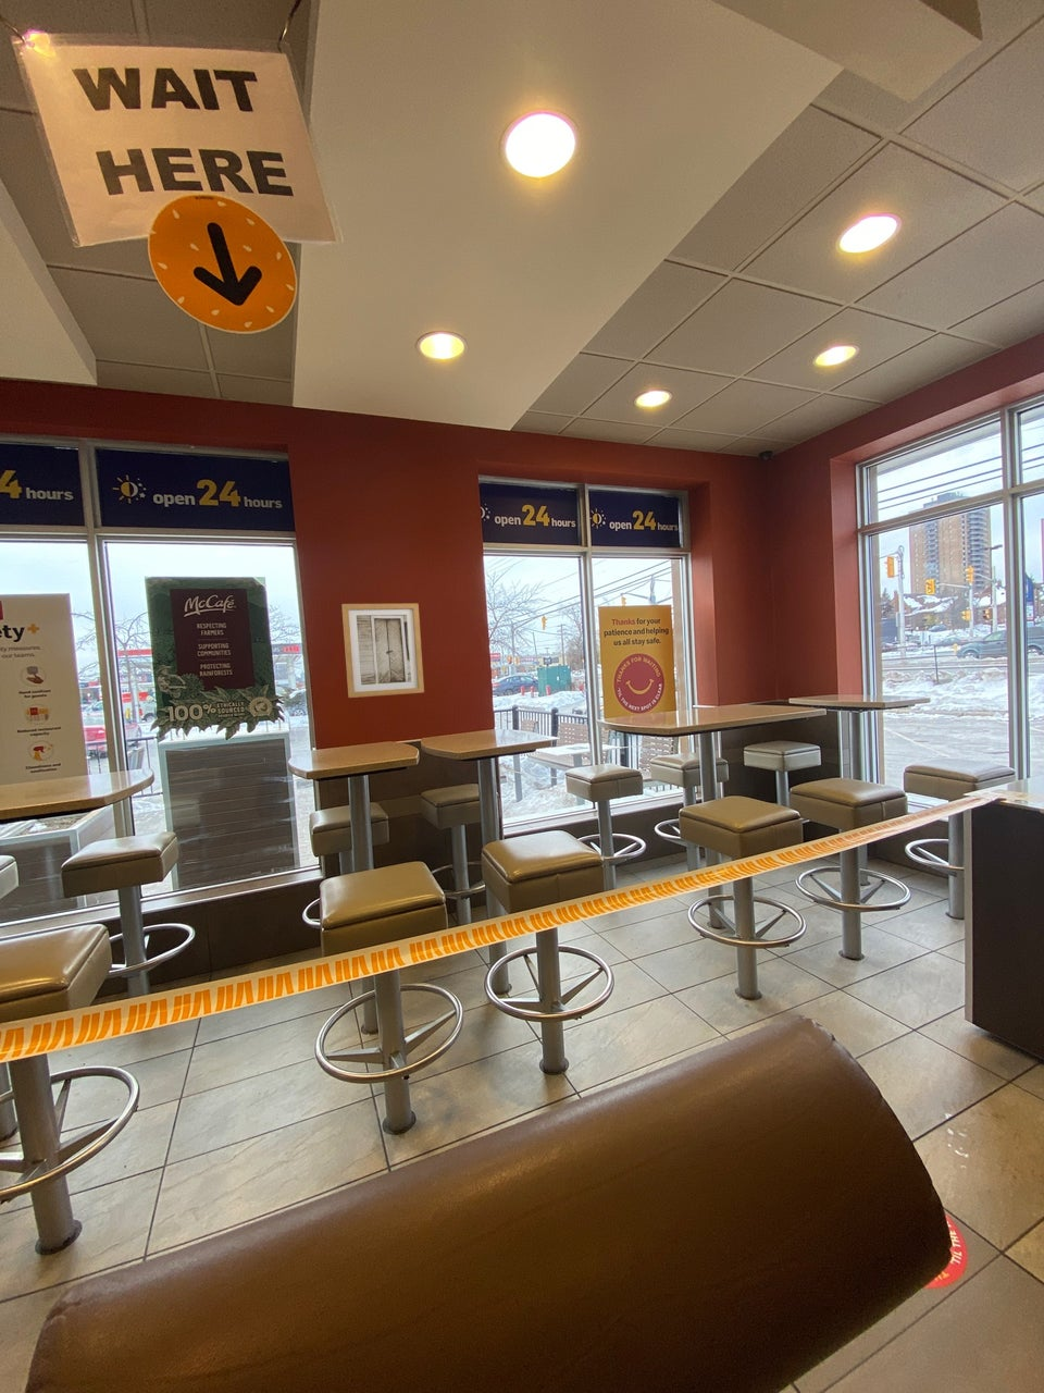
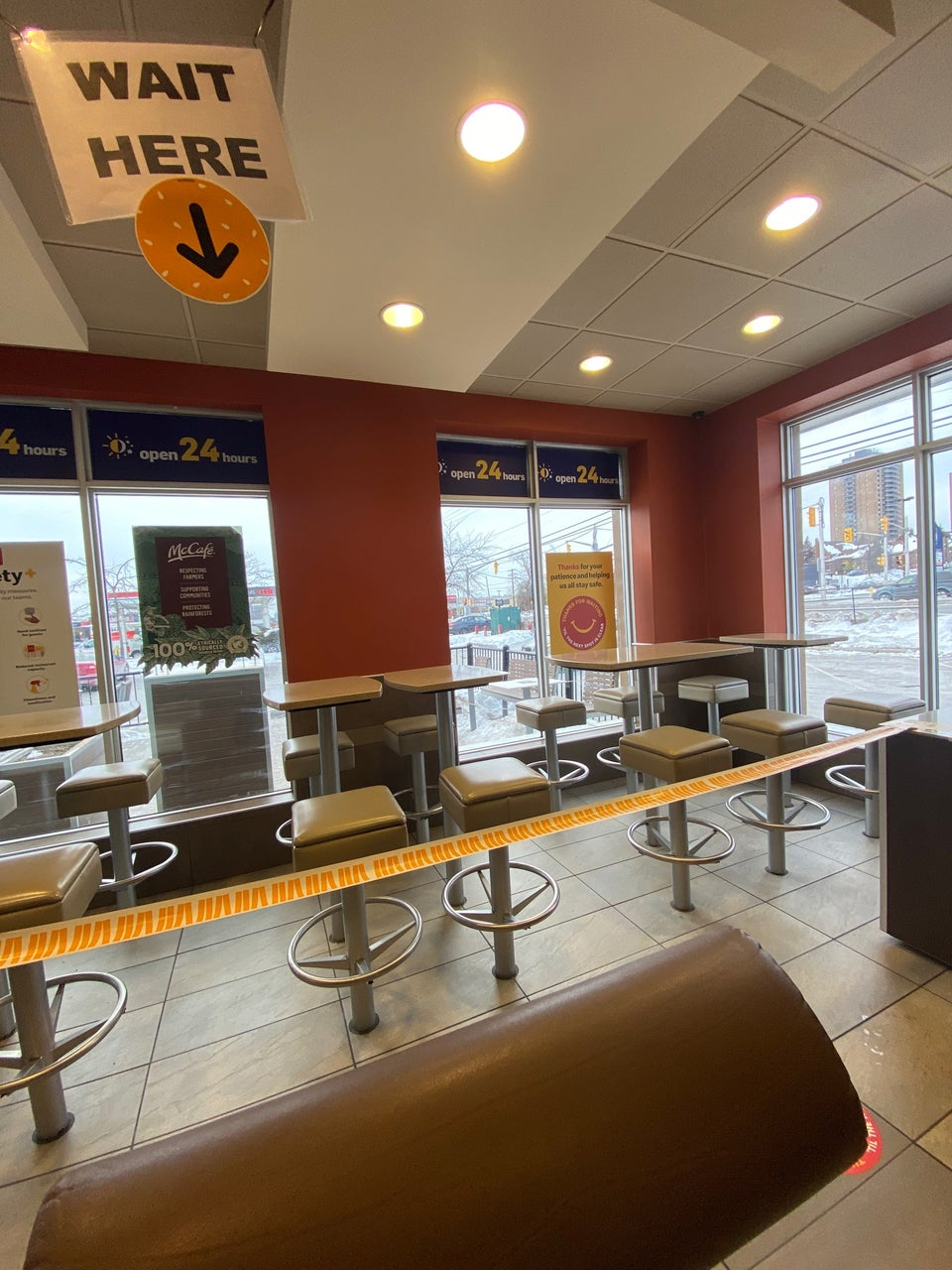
- wall art (384, 648)
